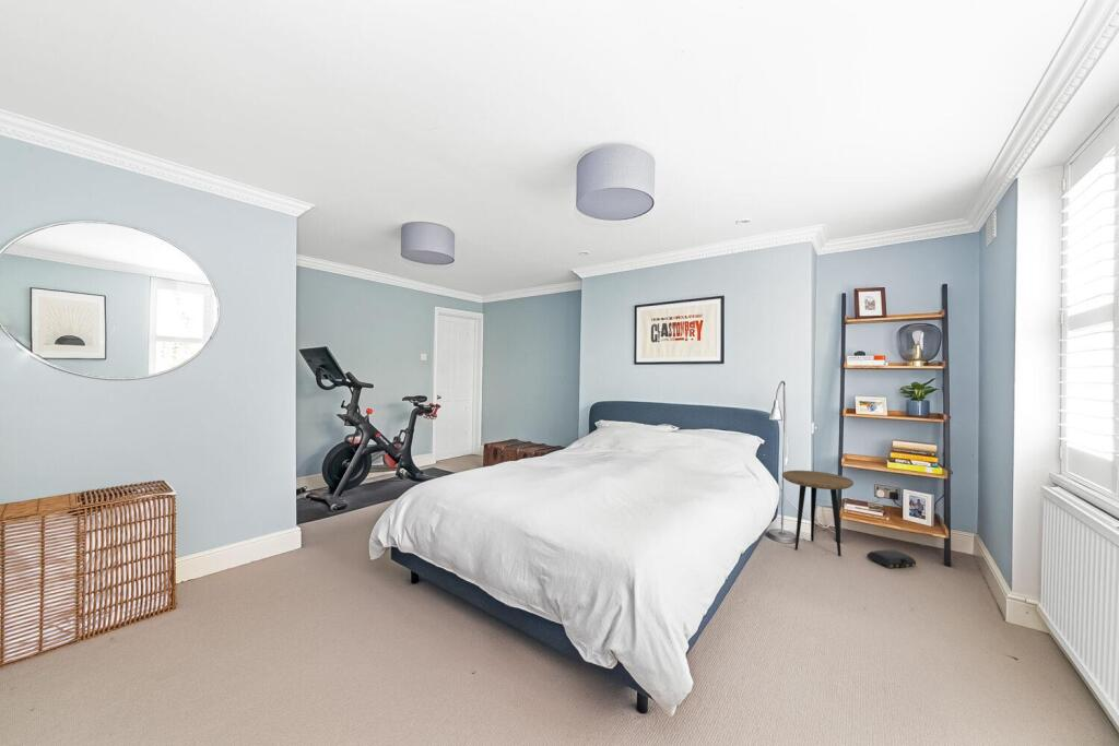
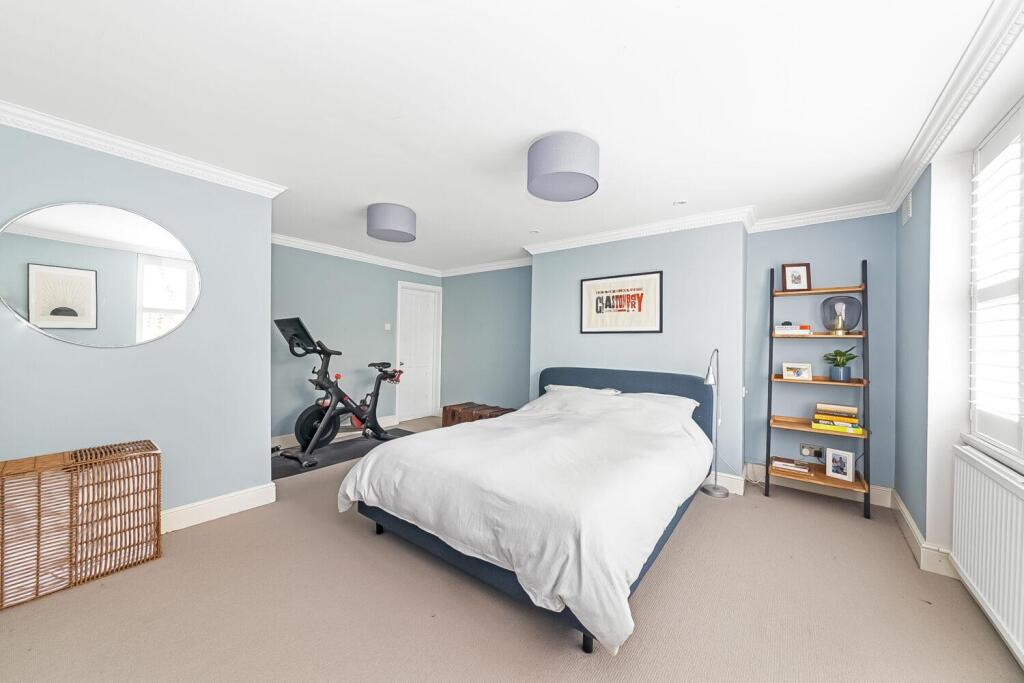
- bag (891, 557)
- side table (814, 512)
